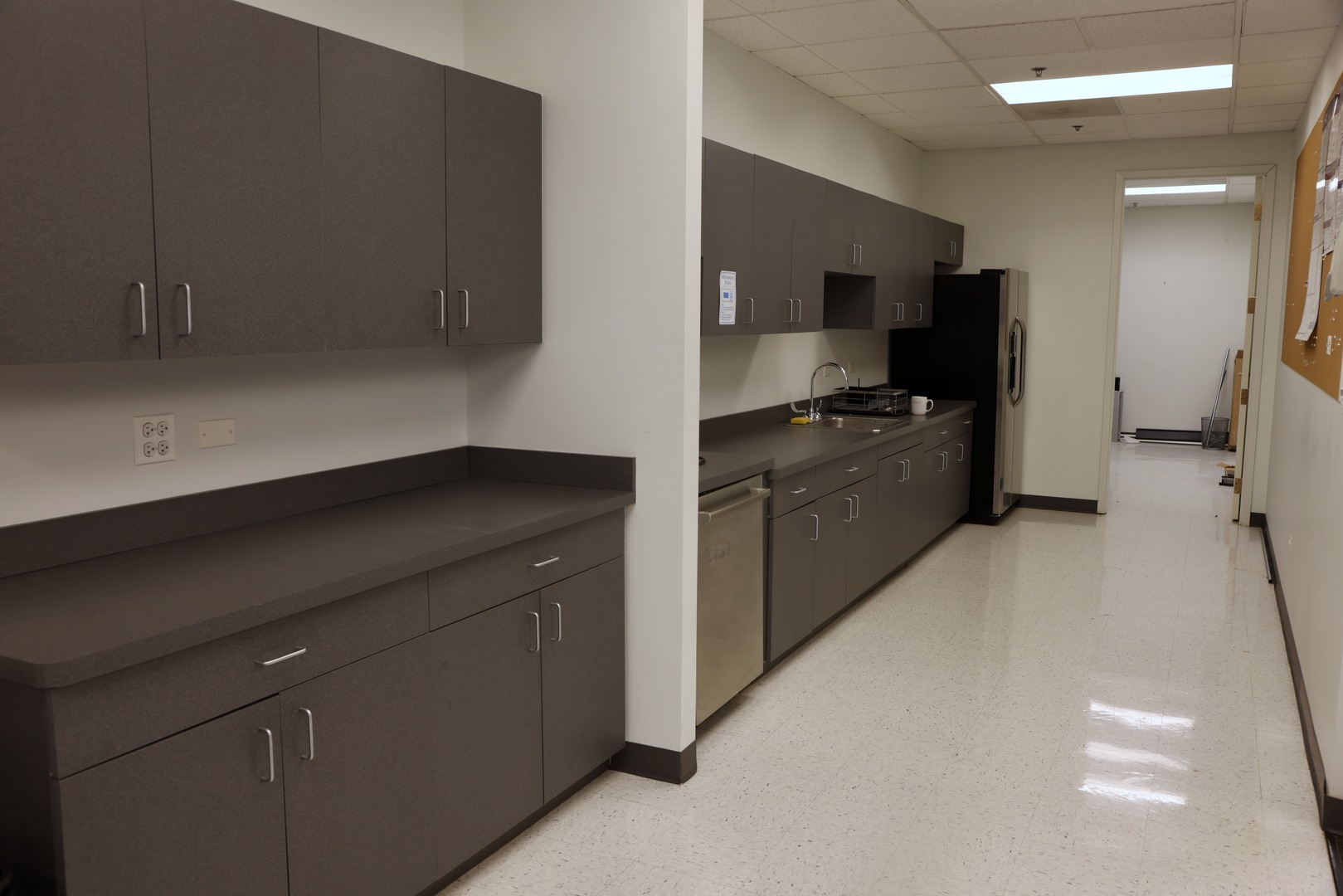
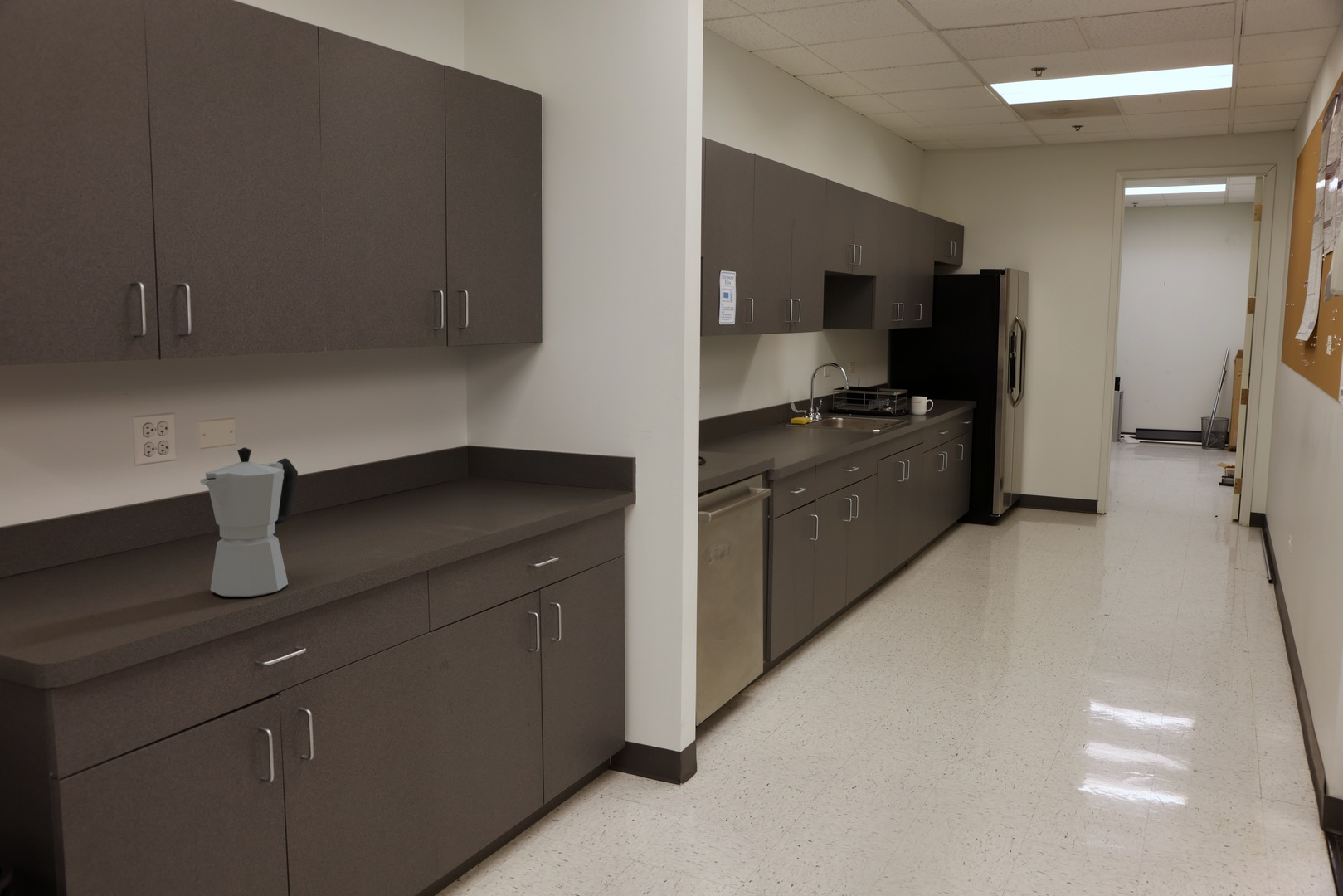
+ moka pot (253, 517)
